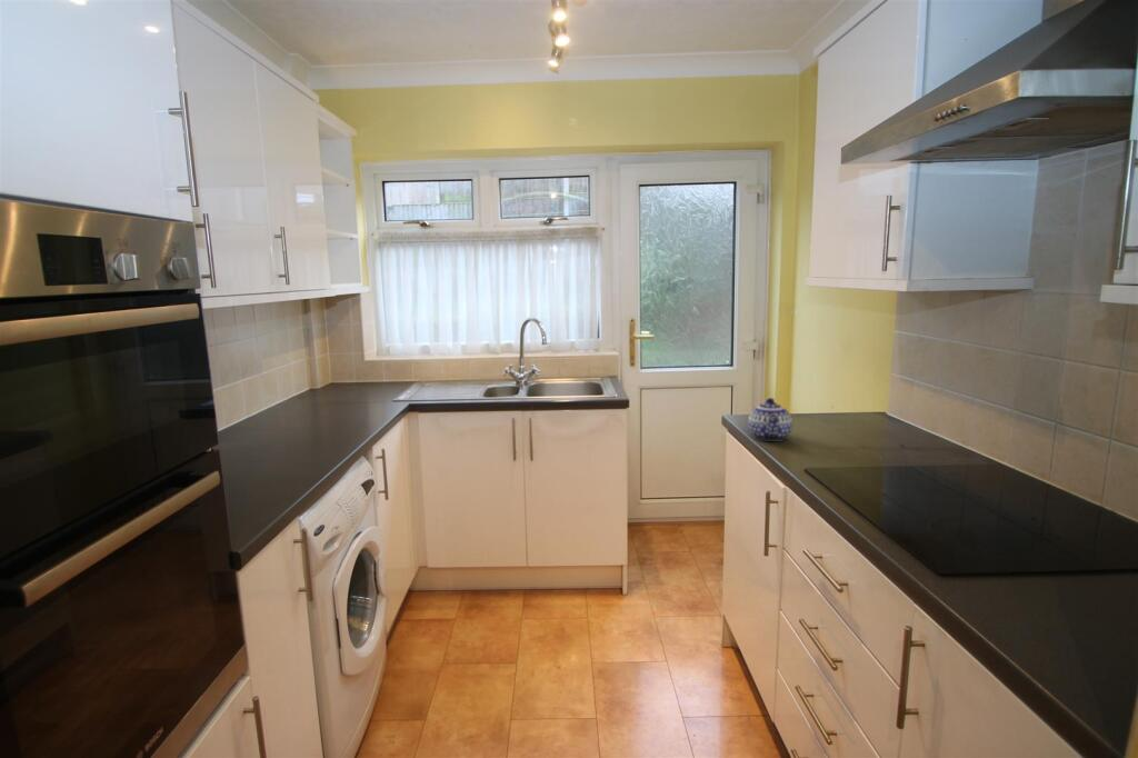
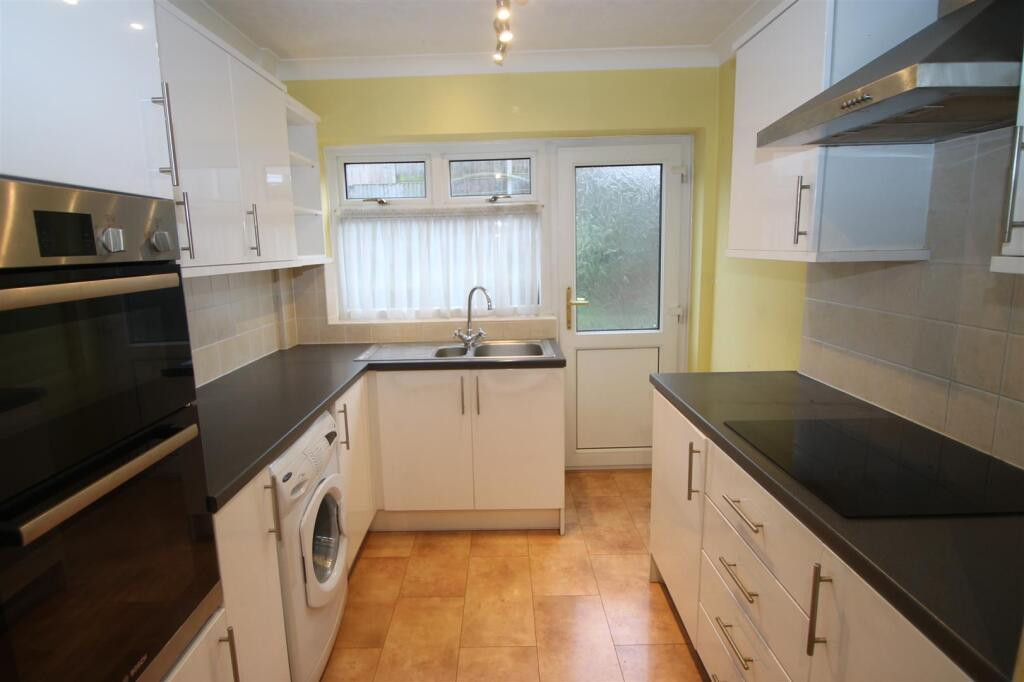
- teapot (770, 417)
